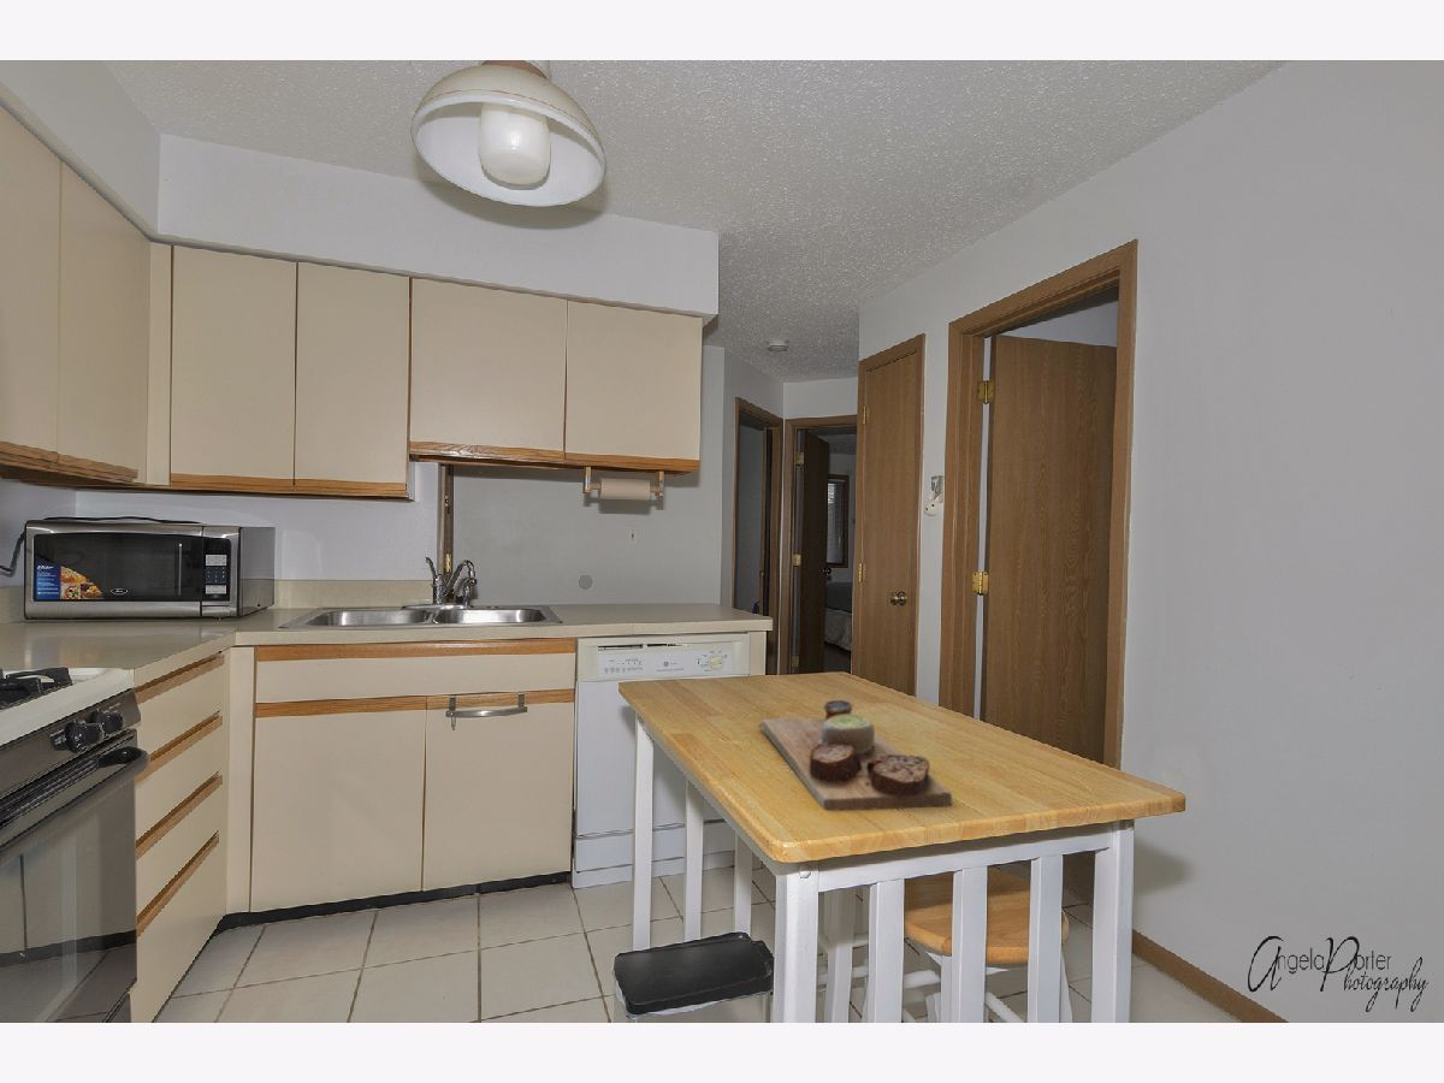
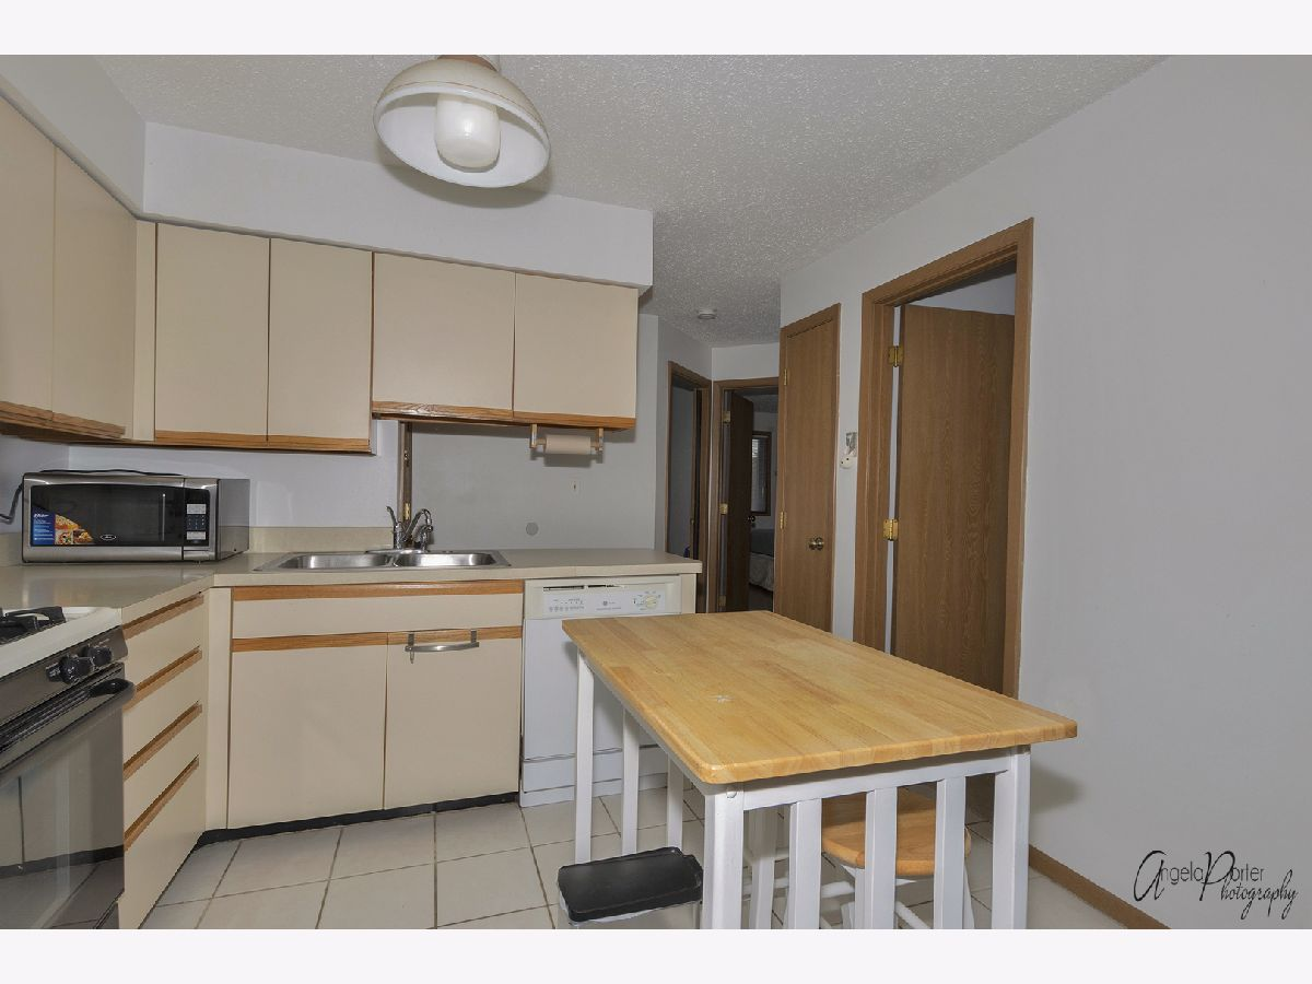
- cutting board (841, 741)
